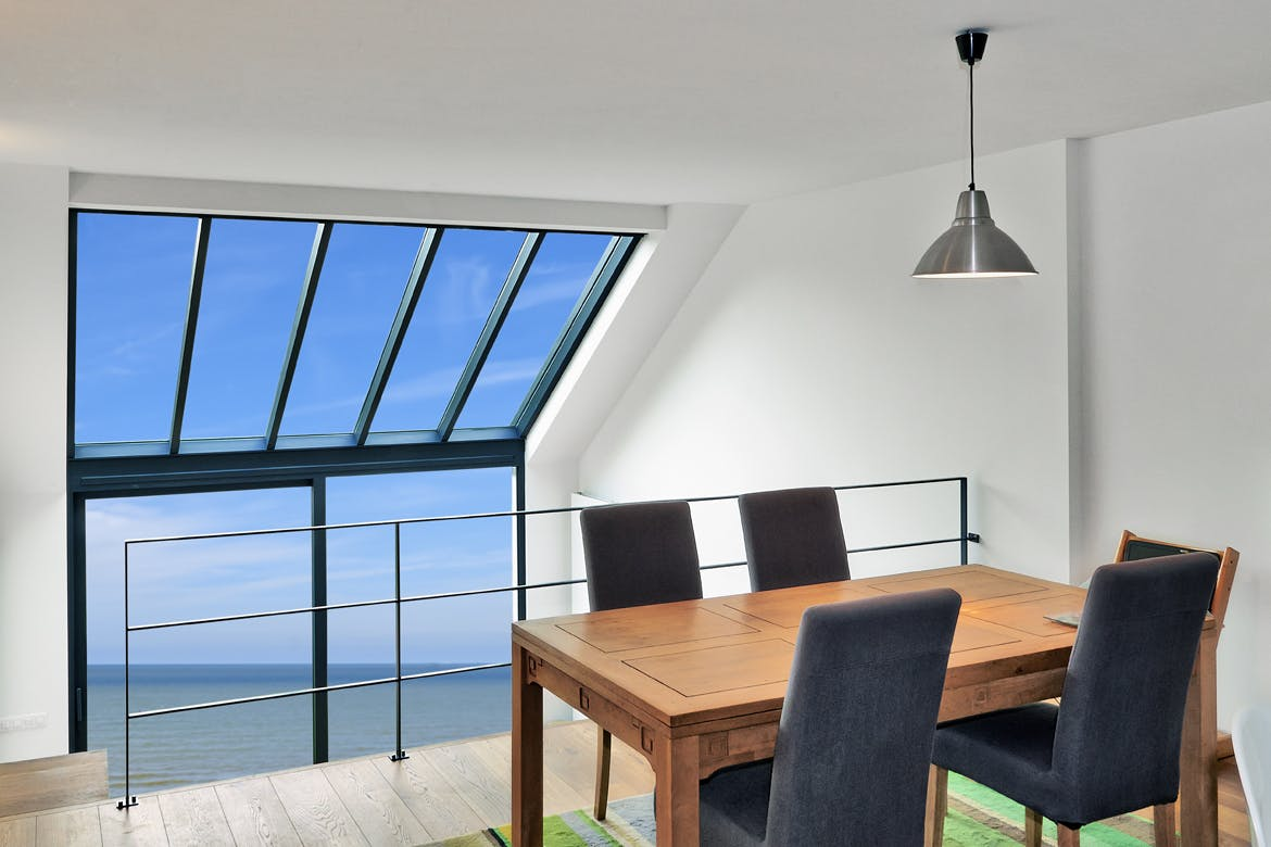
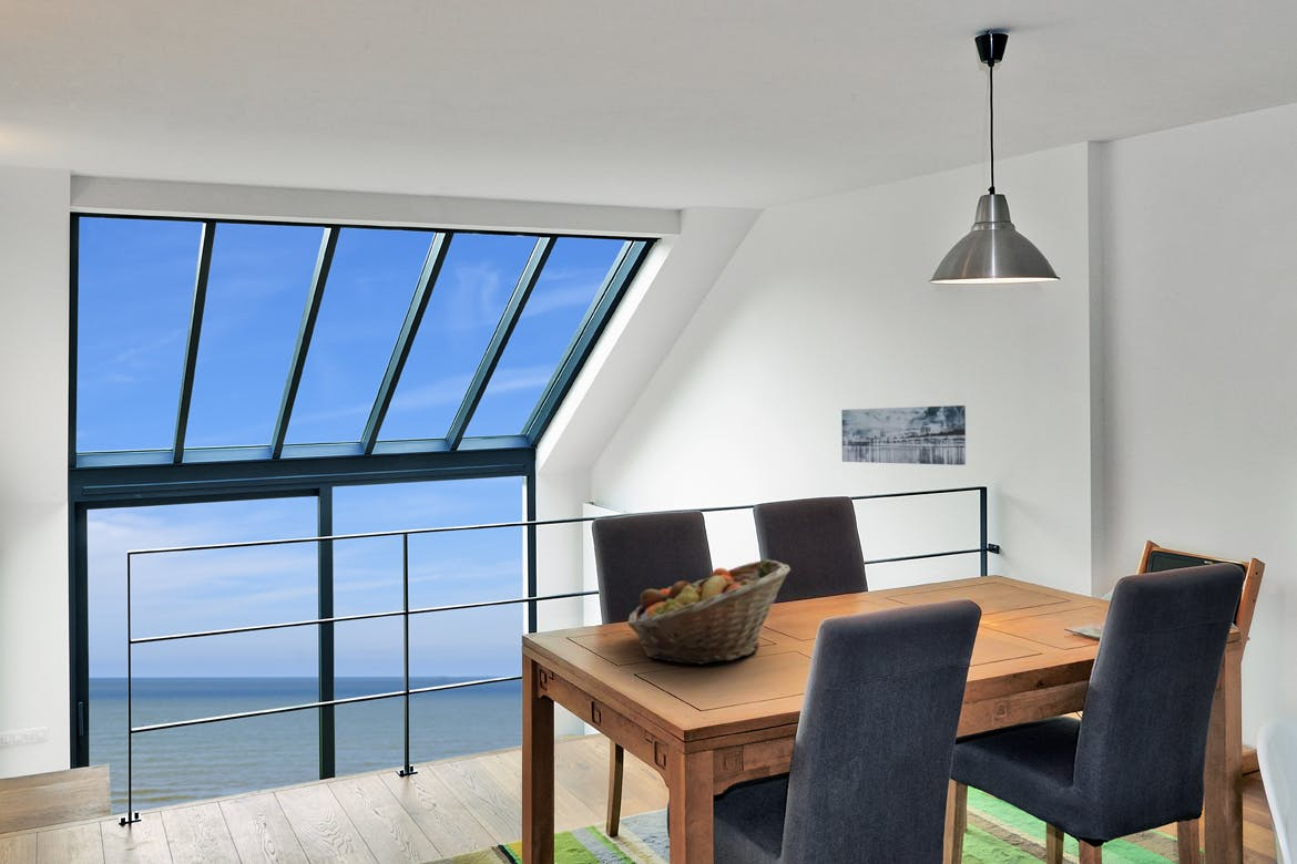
+ wall art (899, 435)
+ fruit basket (708, 607)
